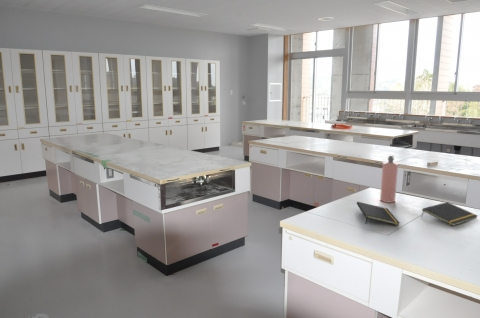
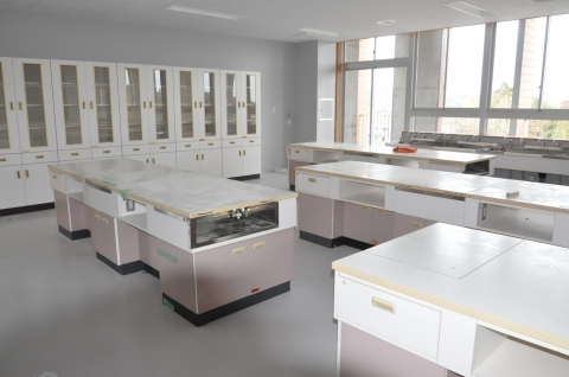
- notepad (376, 212)
- spray bottle (389, 177)
- notepad (449, 213)
